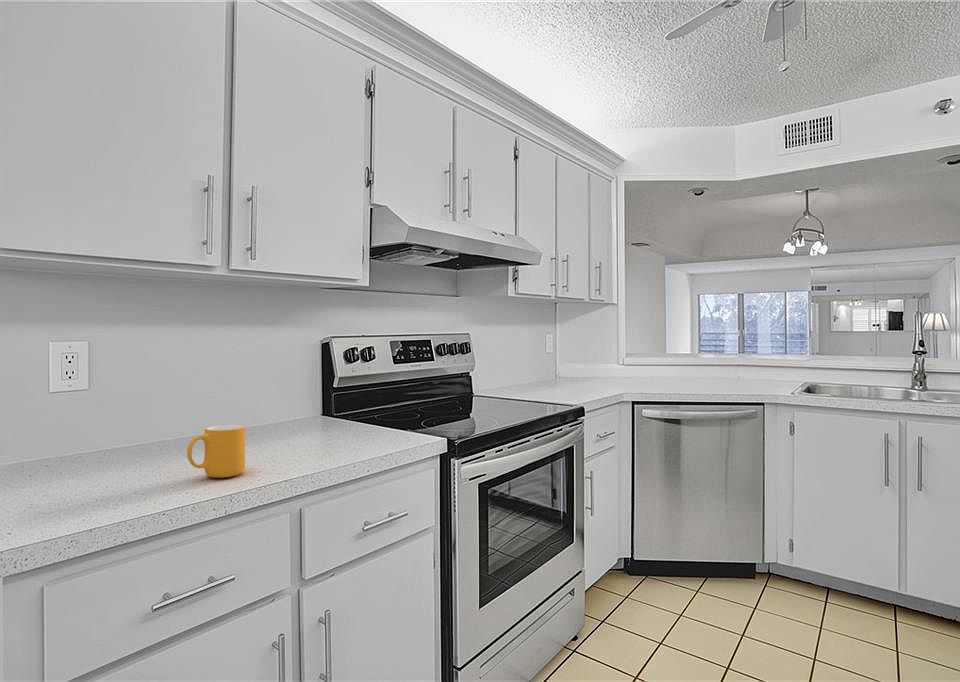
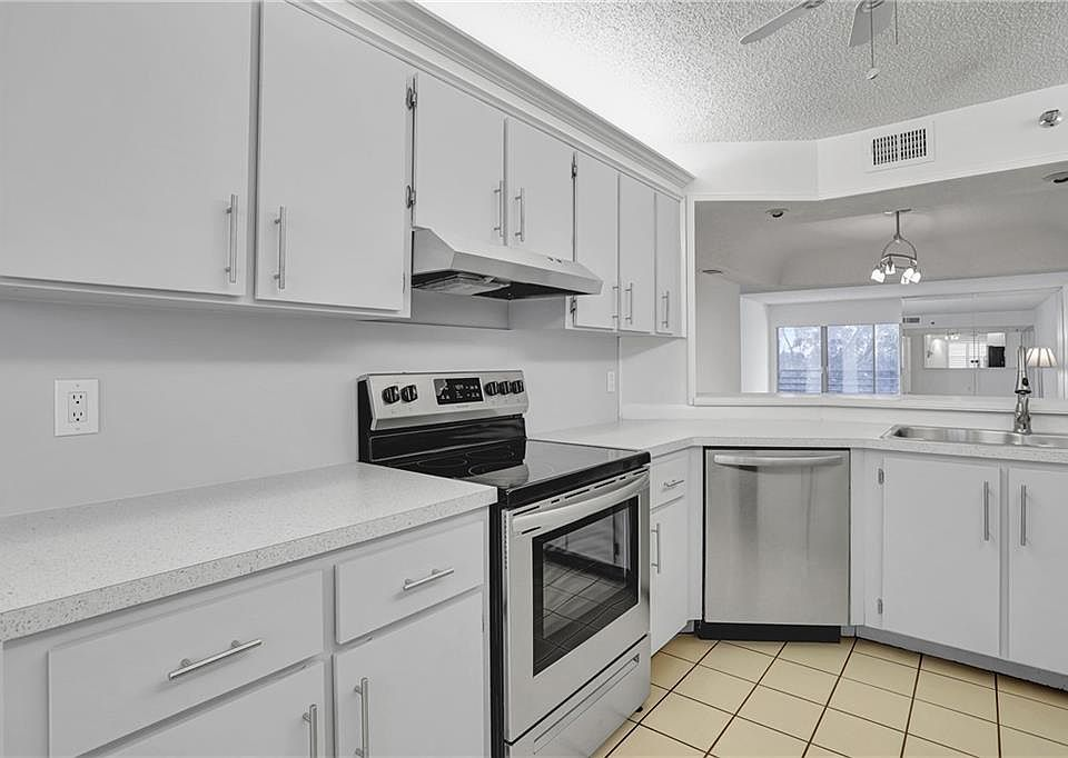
- mug (216, 452)
